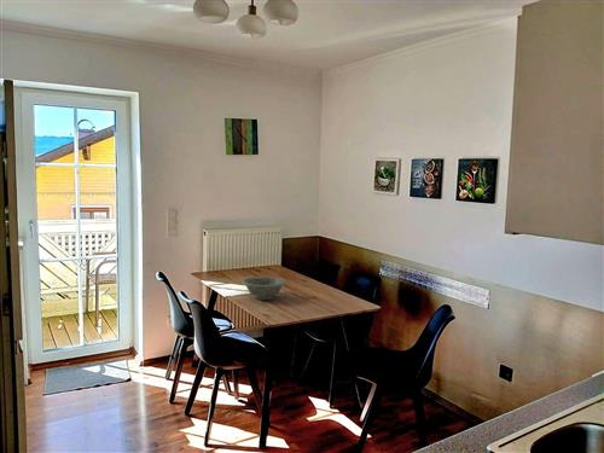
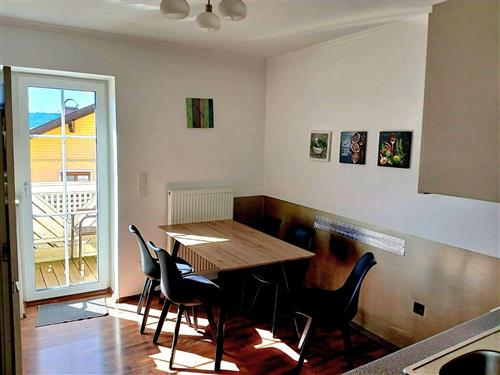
- decorative bowl (263, 289)
